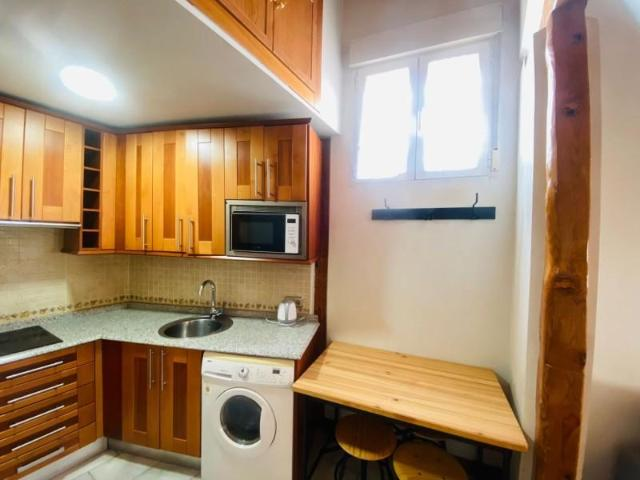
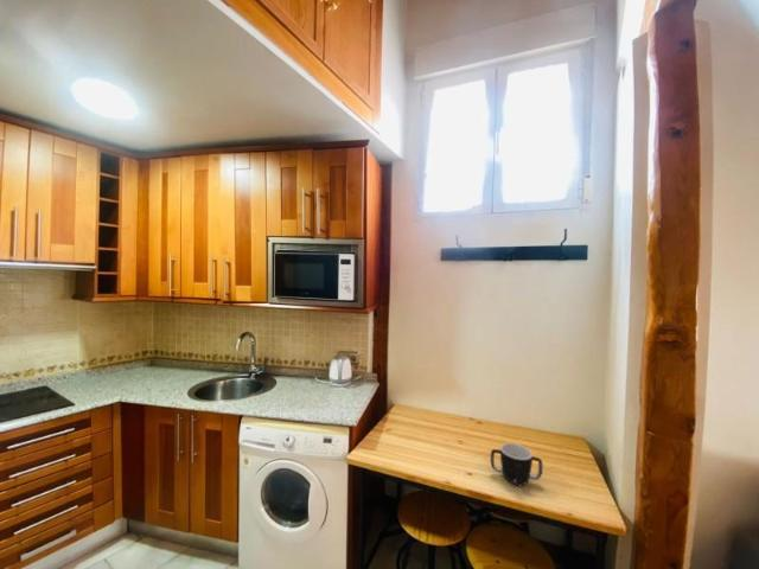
+ mug (515, 465)
